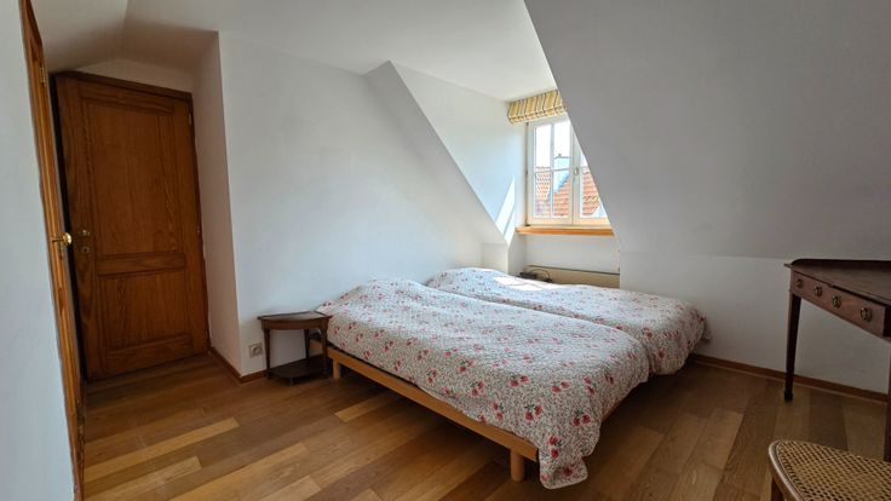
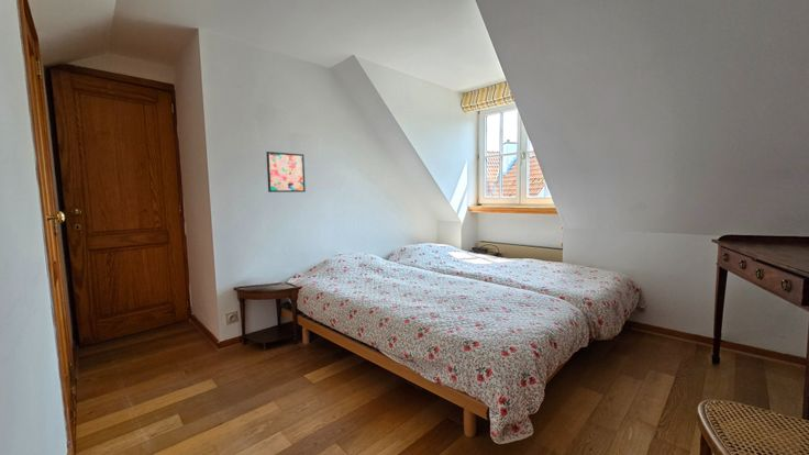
+ wall art (286, 173)
